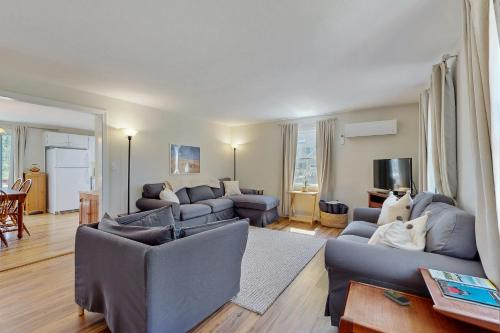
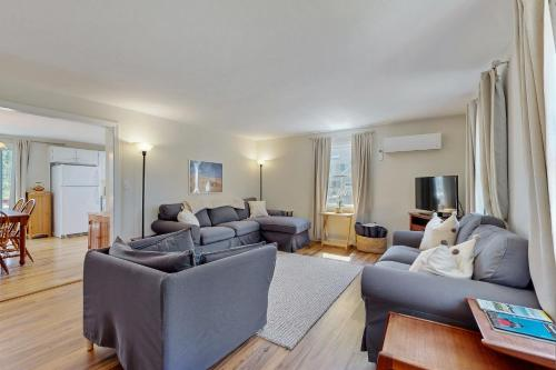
- remote control (396, 296)
